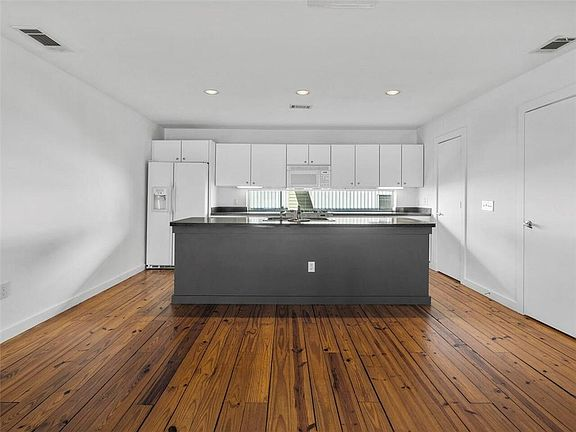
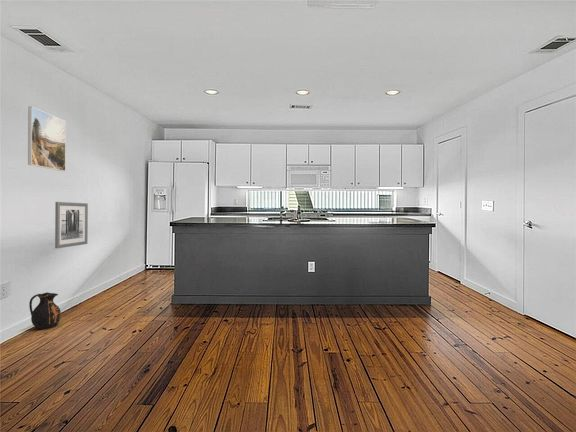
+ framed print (48, 141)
+ ceramic jug (46, 309)
+ wall art (72, 224)
